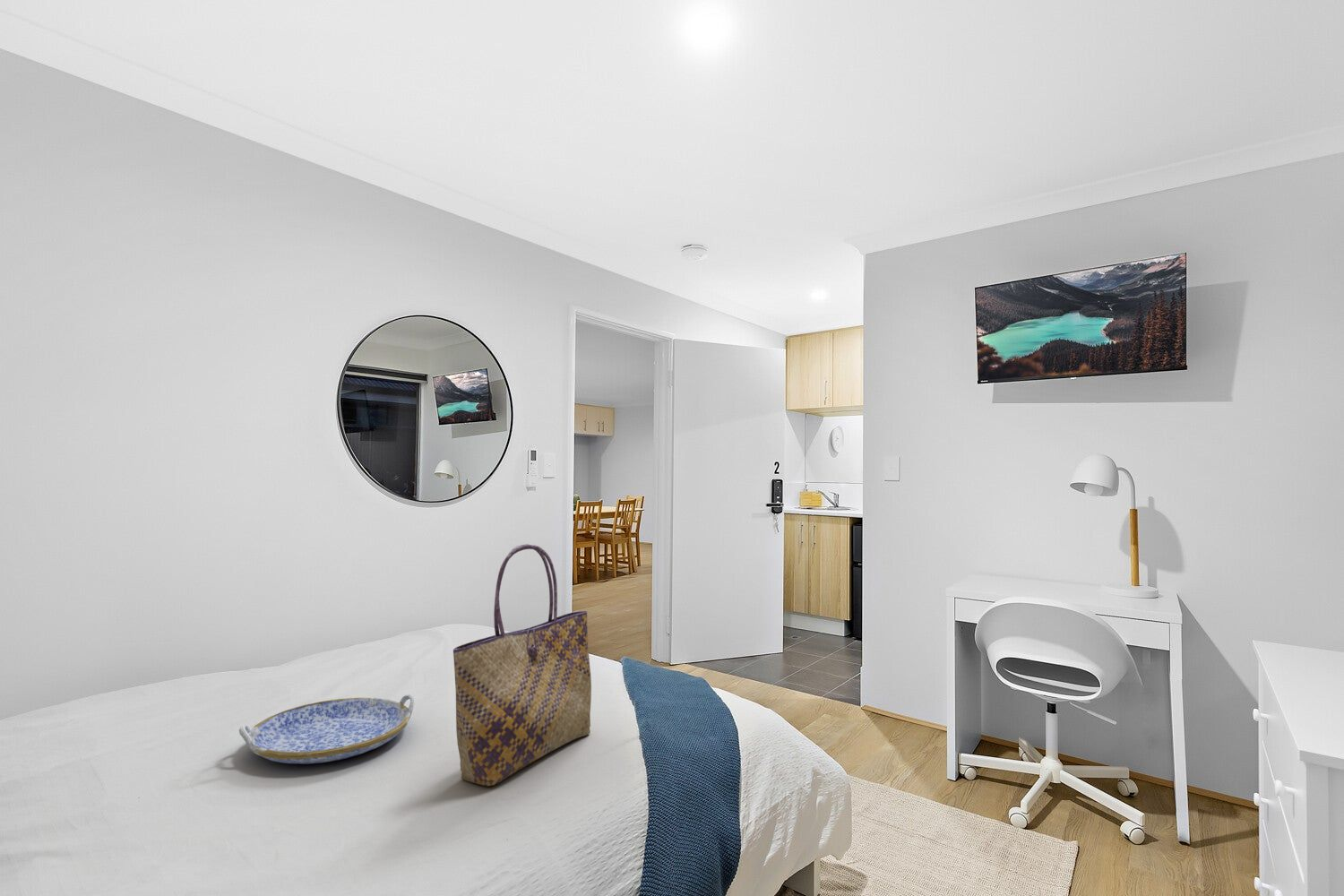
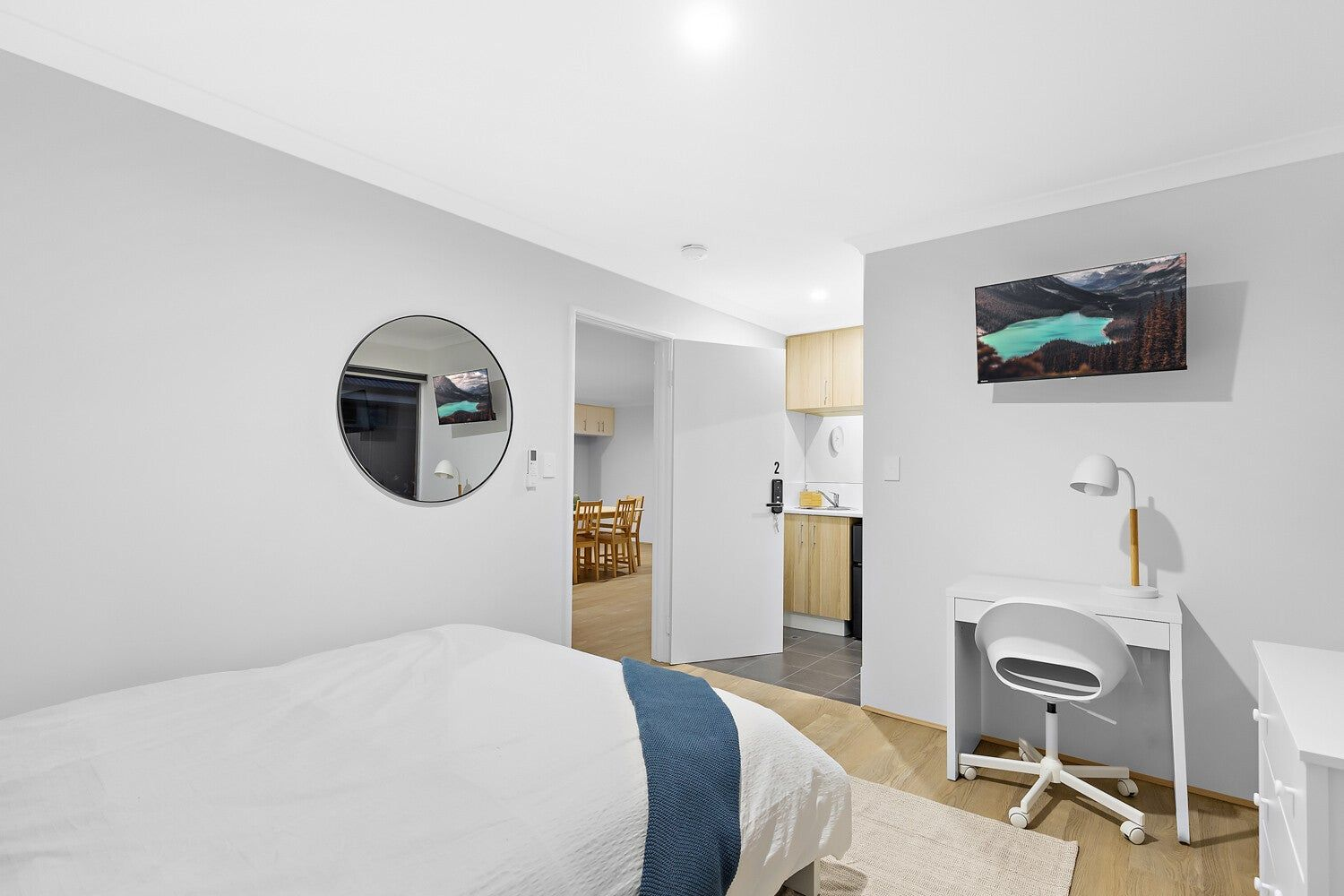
- tote bag (531, 648)
- serving tray (332, 726)
